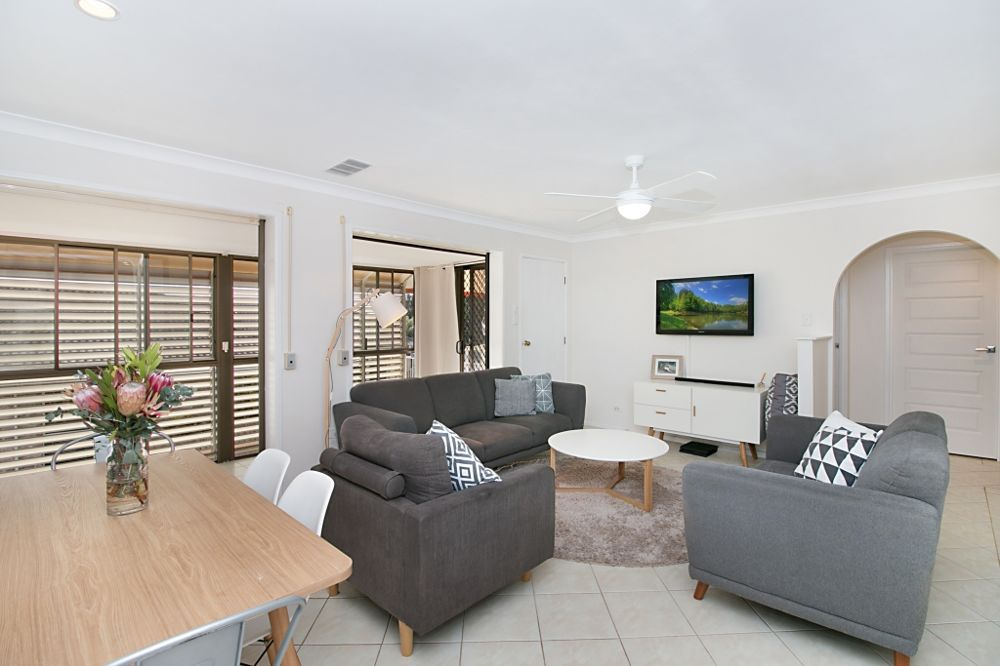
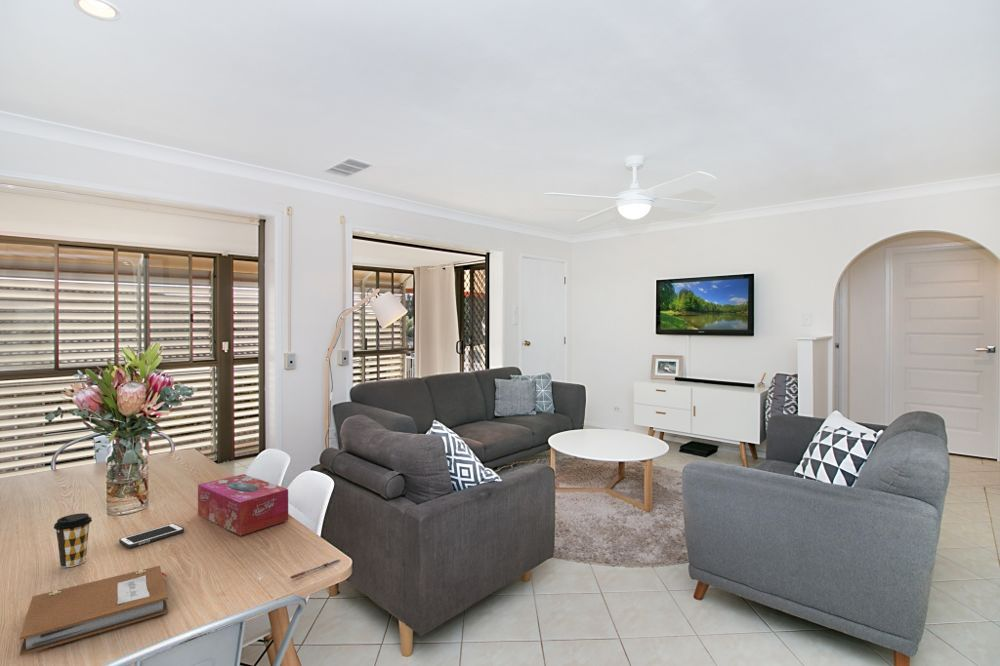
+ tissue box (242, 502)
+ coffee cup (73, 540)
+ notebook (103, 602)
+ cell phone (152, 535)
+ pen (316, 568)
